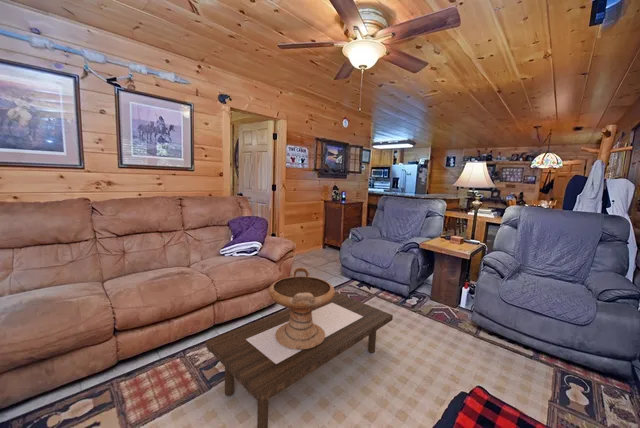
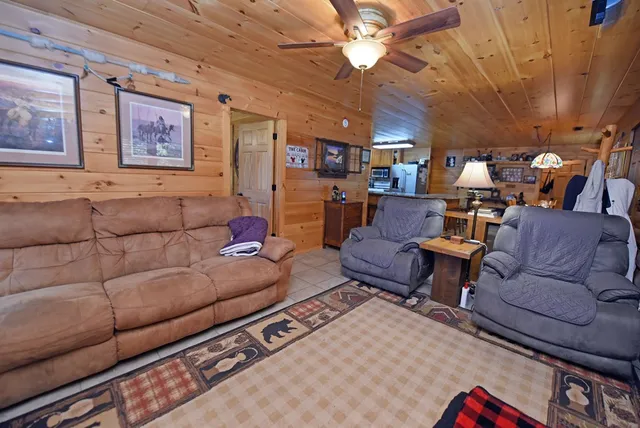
- coffee table (309, 348)
- decorative bowl (301, 306)
